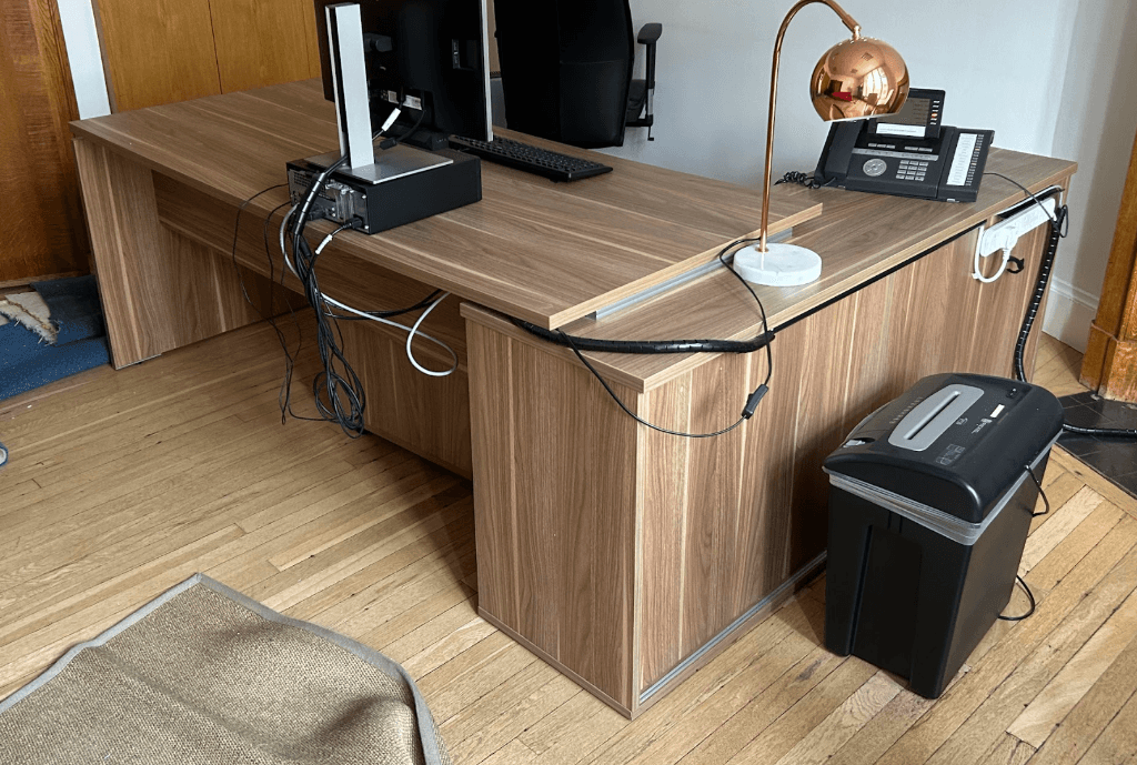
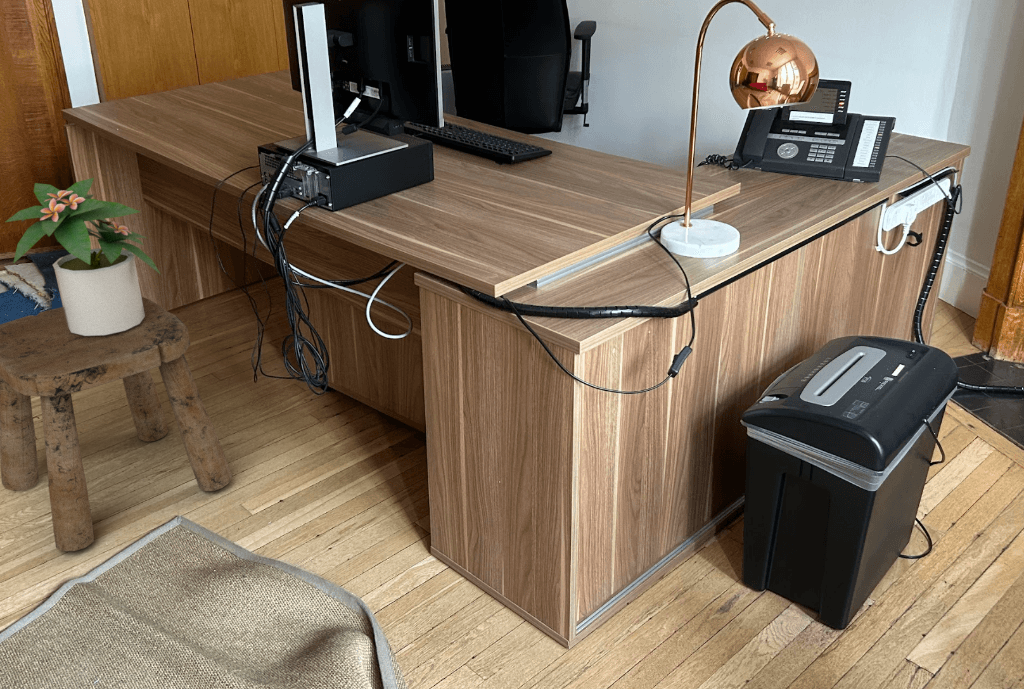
+ potted plant (85, 259)
+ stool (95, 386)
